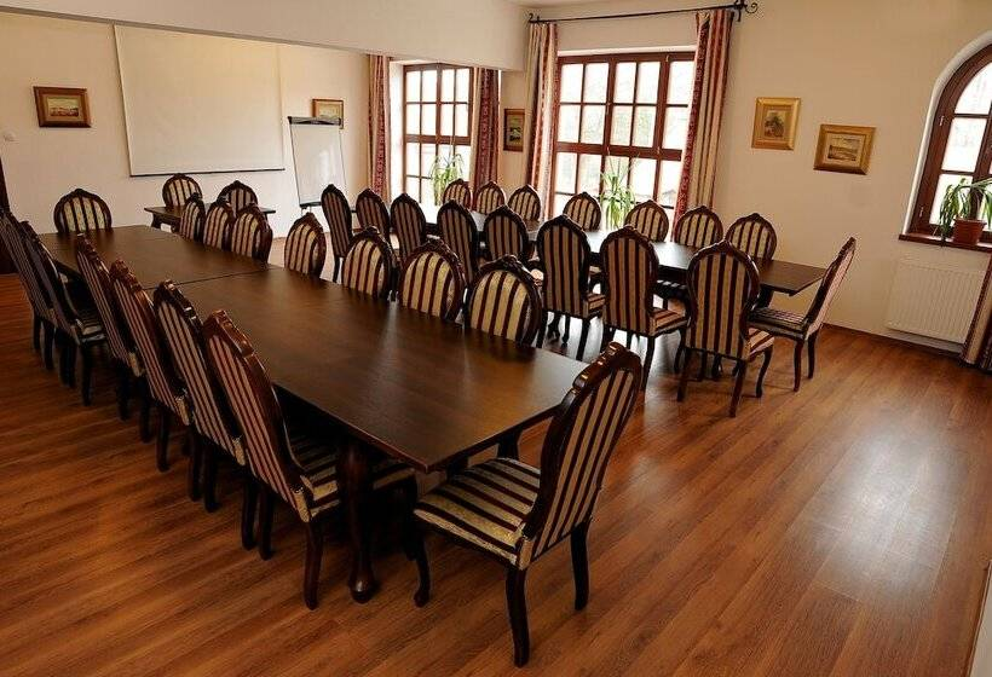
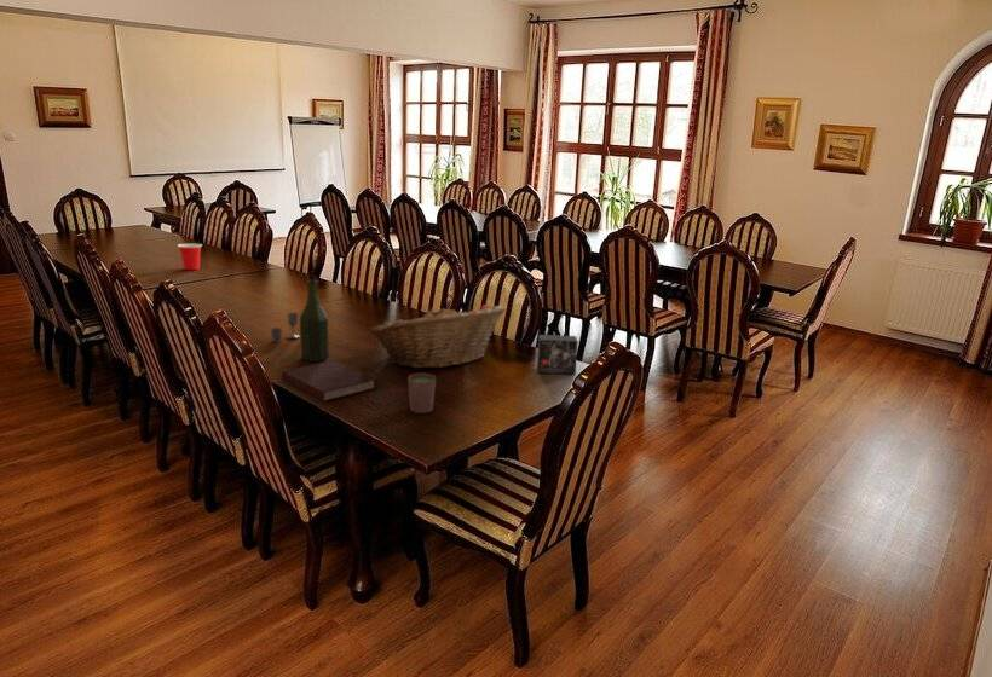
+ cup (190, 256)
+ small box (556, 354)
+ drinking glass (293, 324)
+ notebook (328, 380)
+ cup (421, 393)
+ fruit basket (439, 329)
+ bottle (313, 319)
